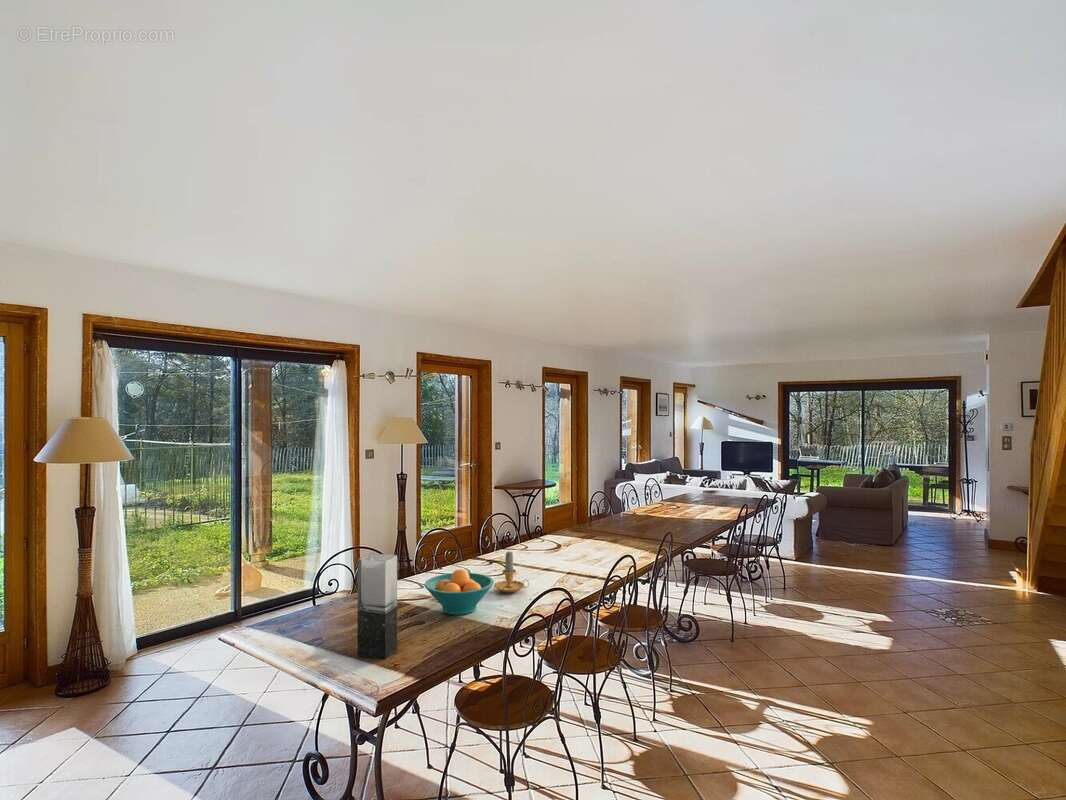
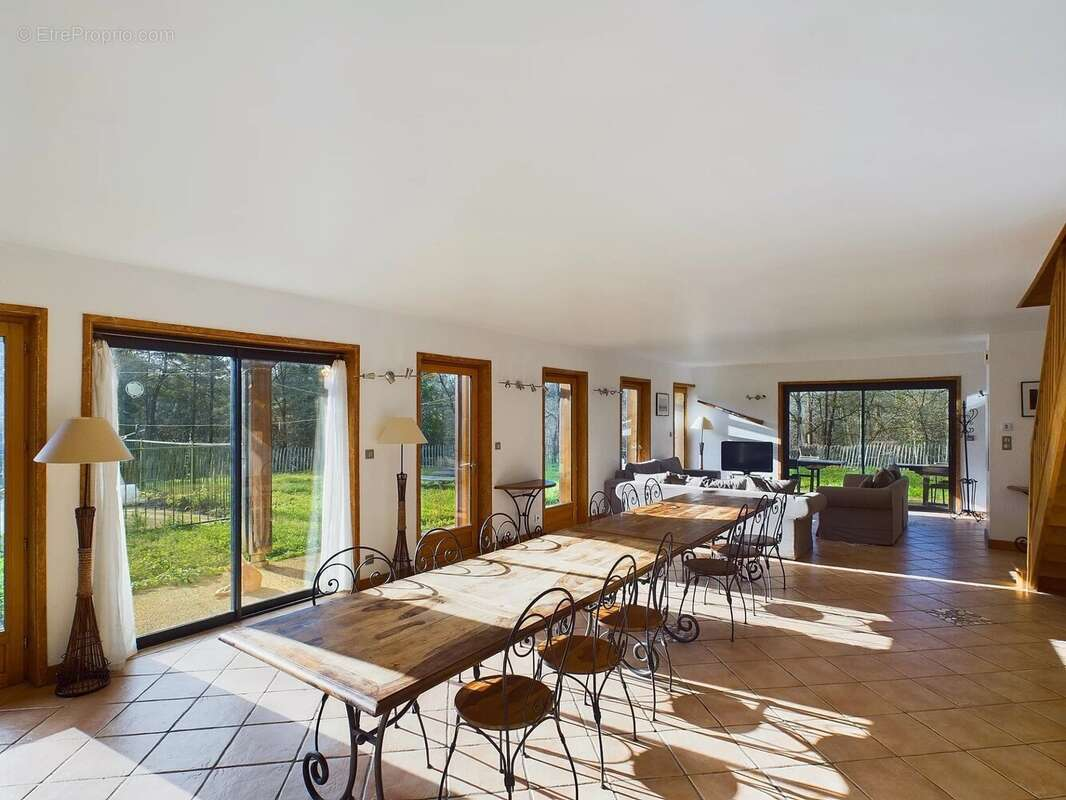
- fruit bowl (459, 589)
- candle (512, 570)
- vase (377, 604)
